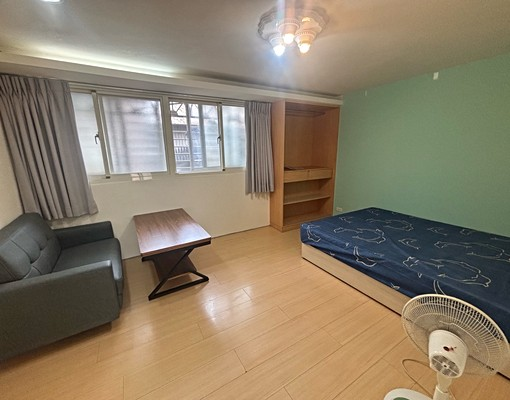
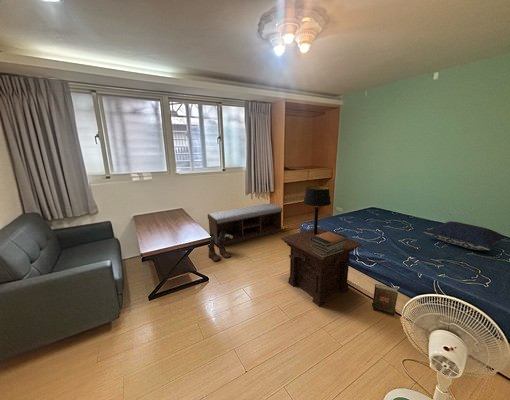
+ table lamp (316, 211)
+ side table (318, 264)
+ pillow (464, 234)
+ bench (247, 222)
+ book stack (328, 243)
+ boots (220, 244)
+ book (384, 299)
